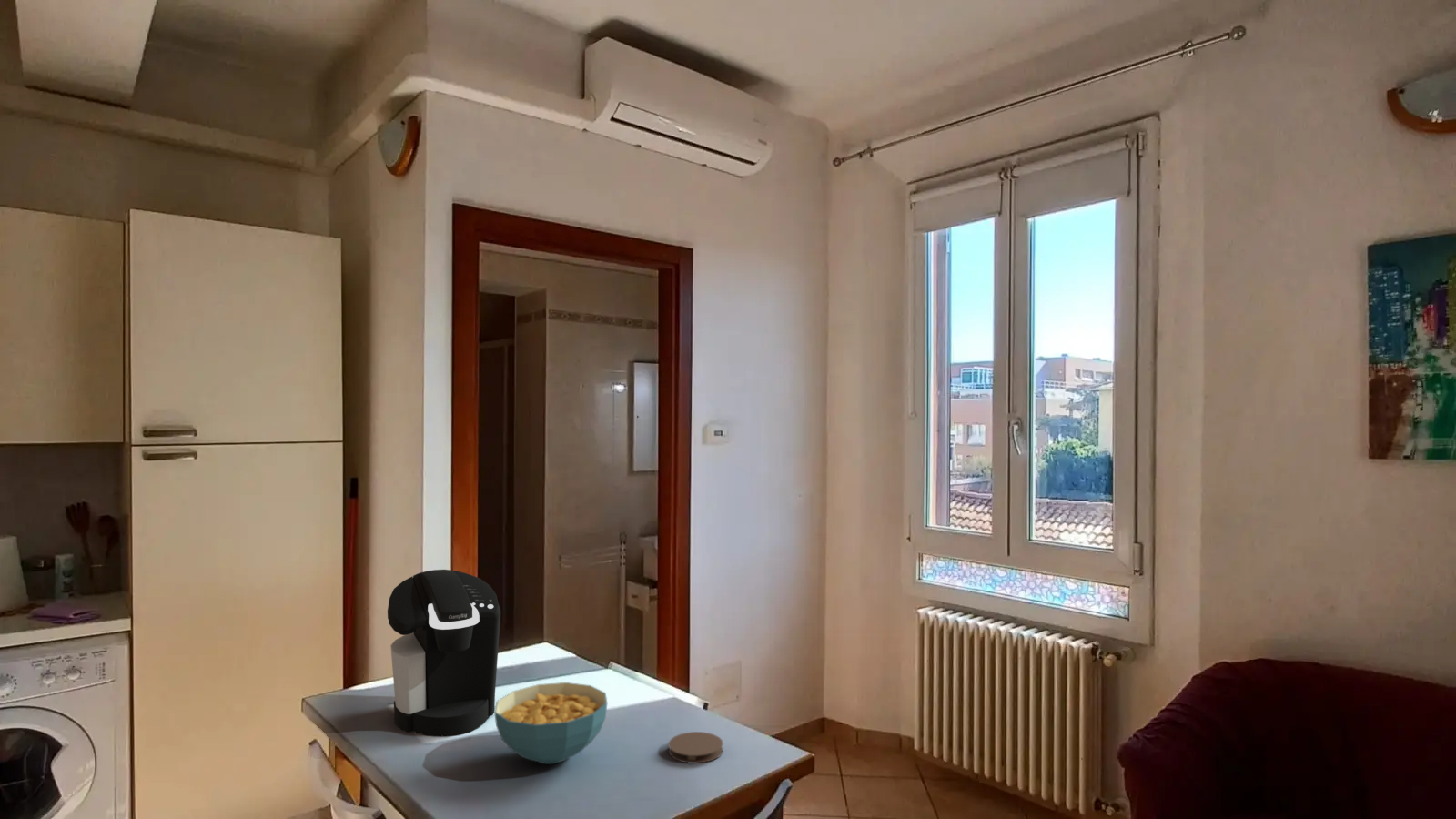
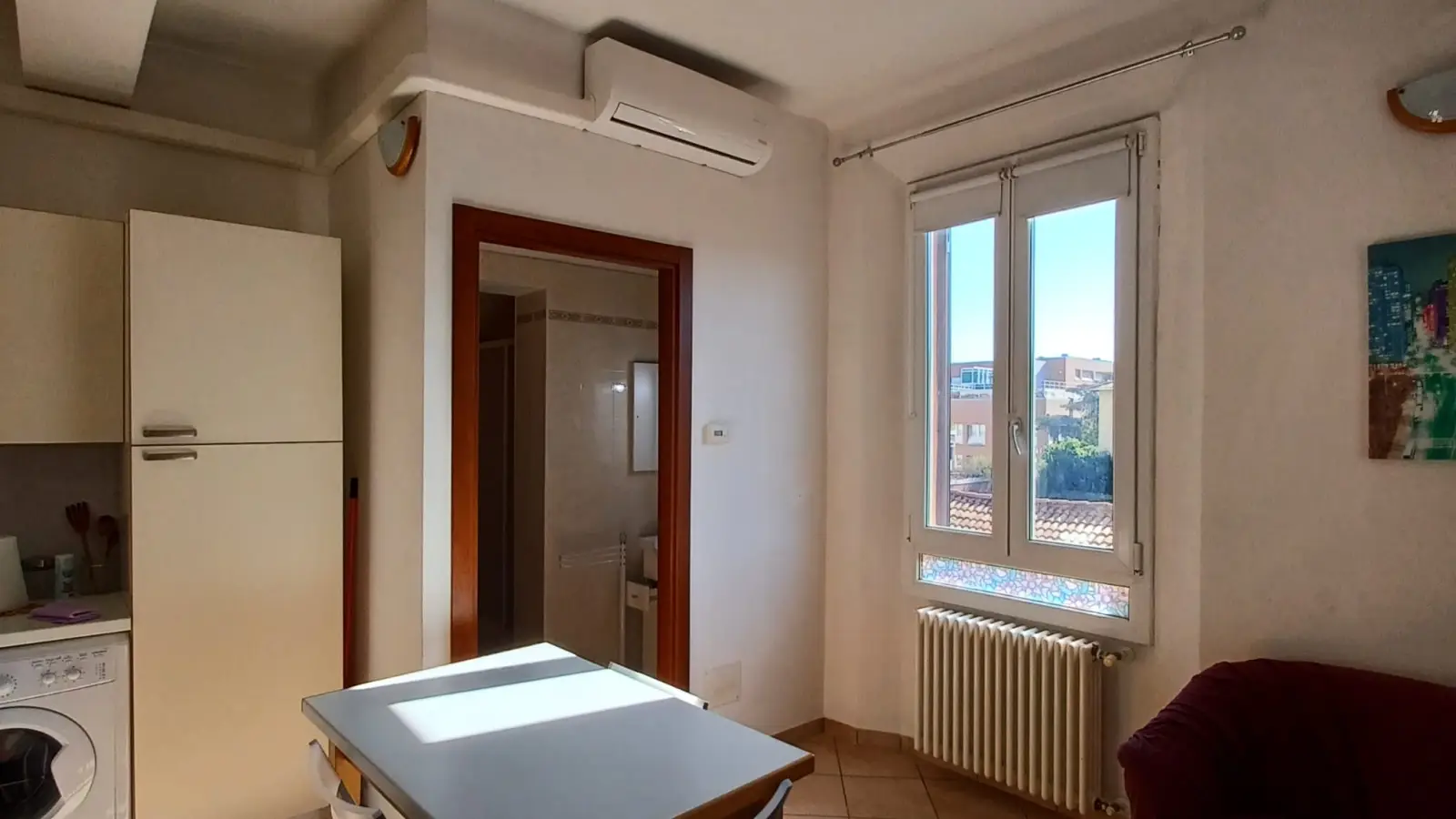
- coffee maker (446, 647)
- coaster (695, 746)
- cereal bowl (551, 729)
